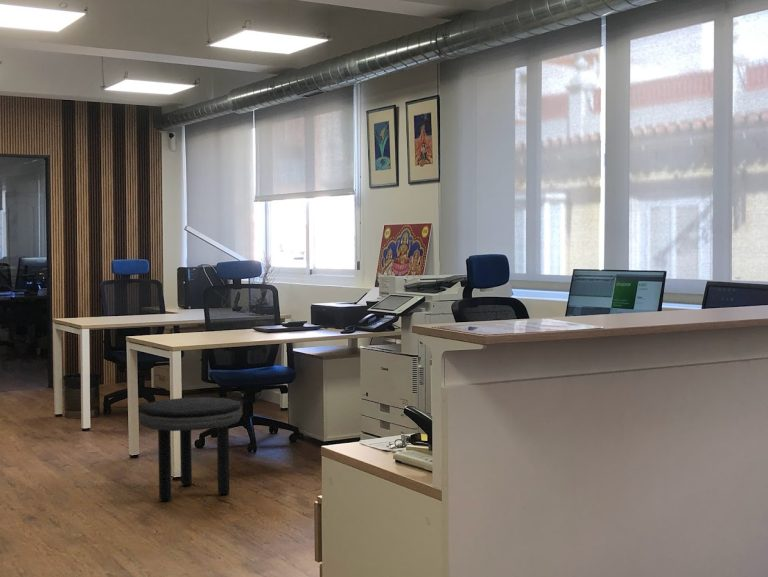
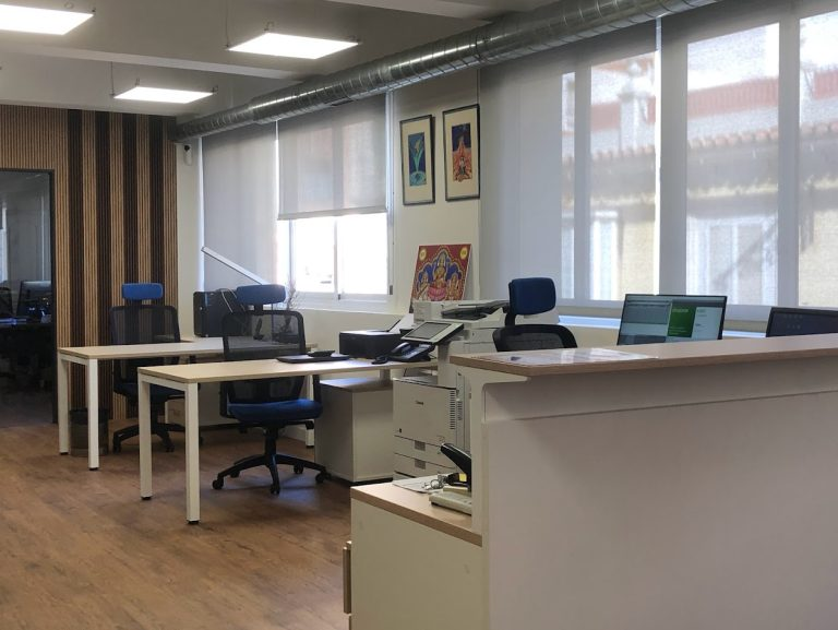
- side table (190, 448)
